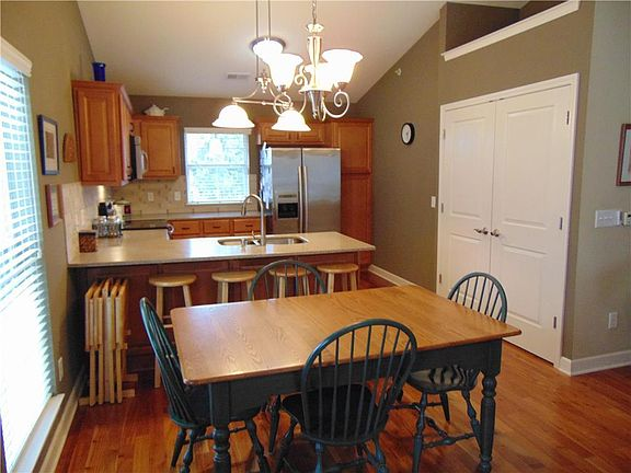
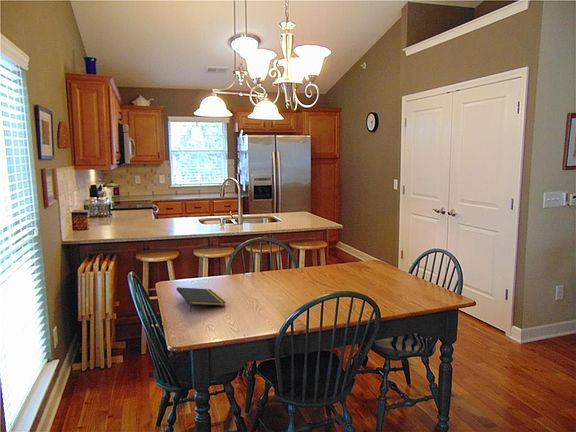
+ notepad (200, 296)
